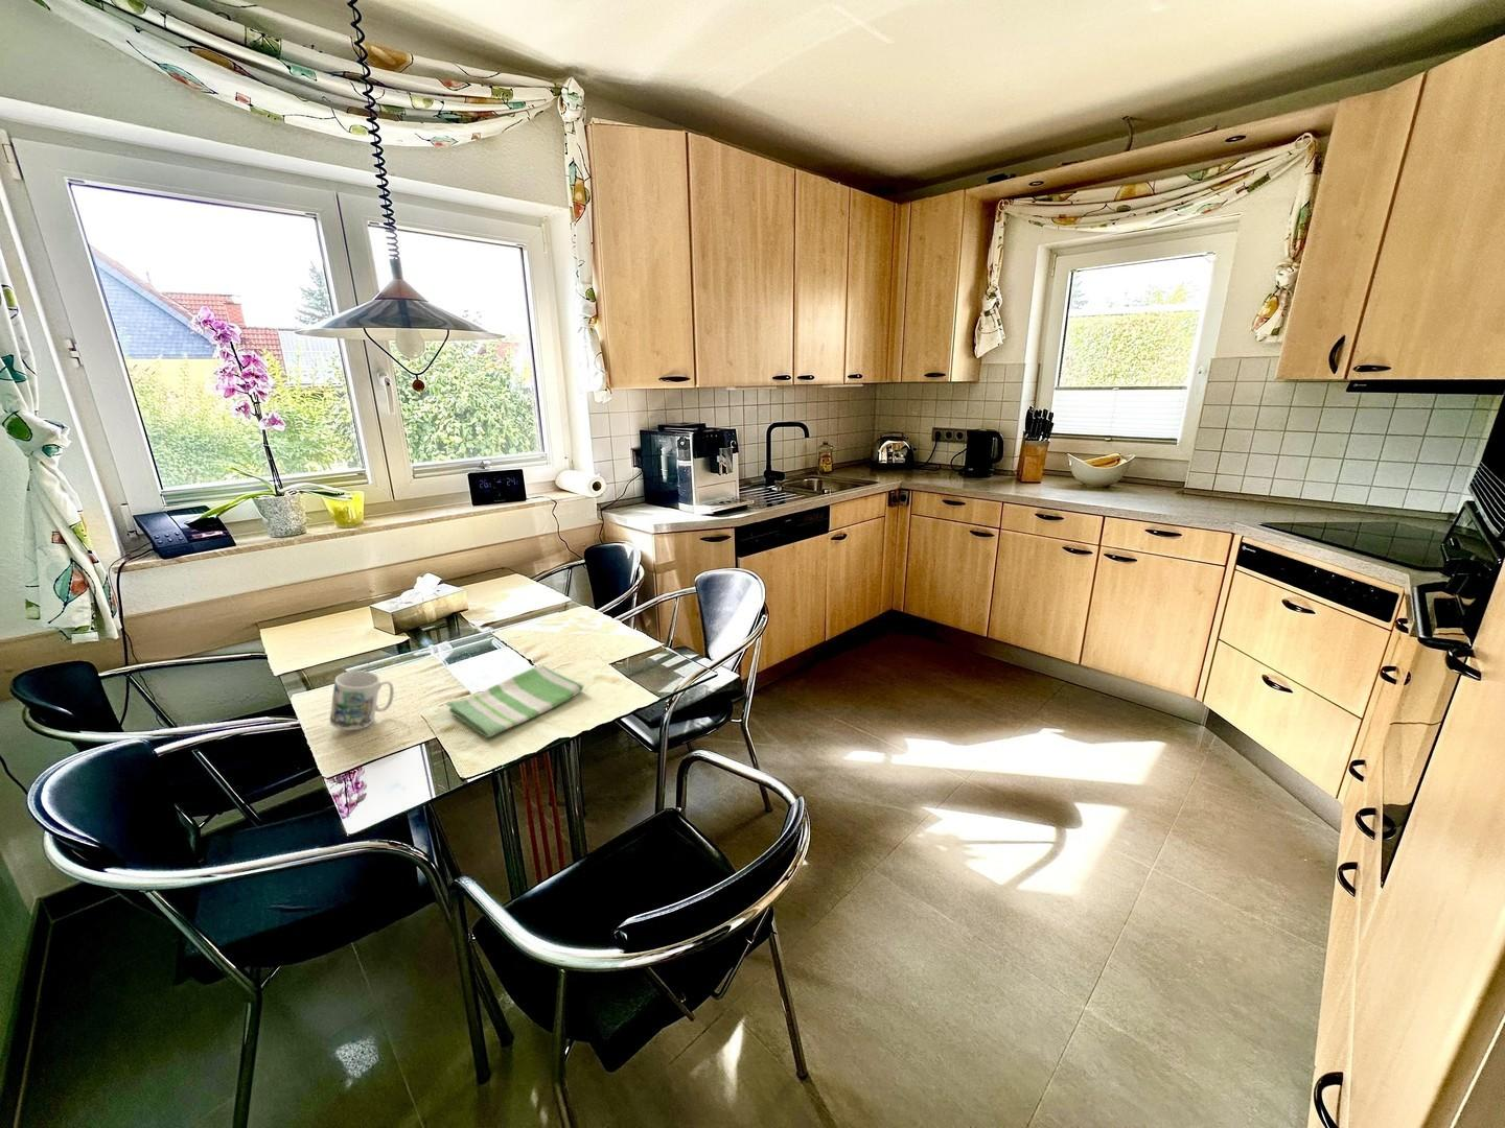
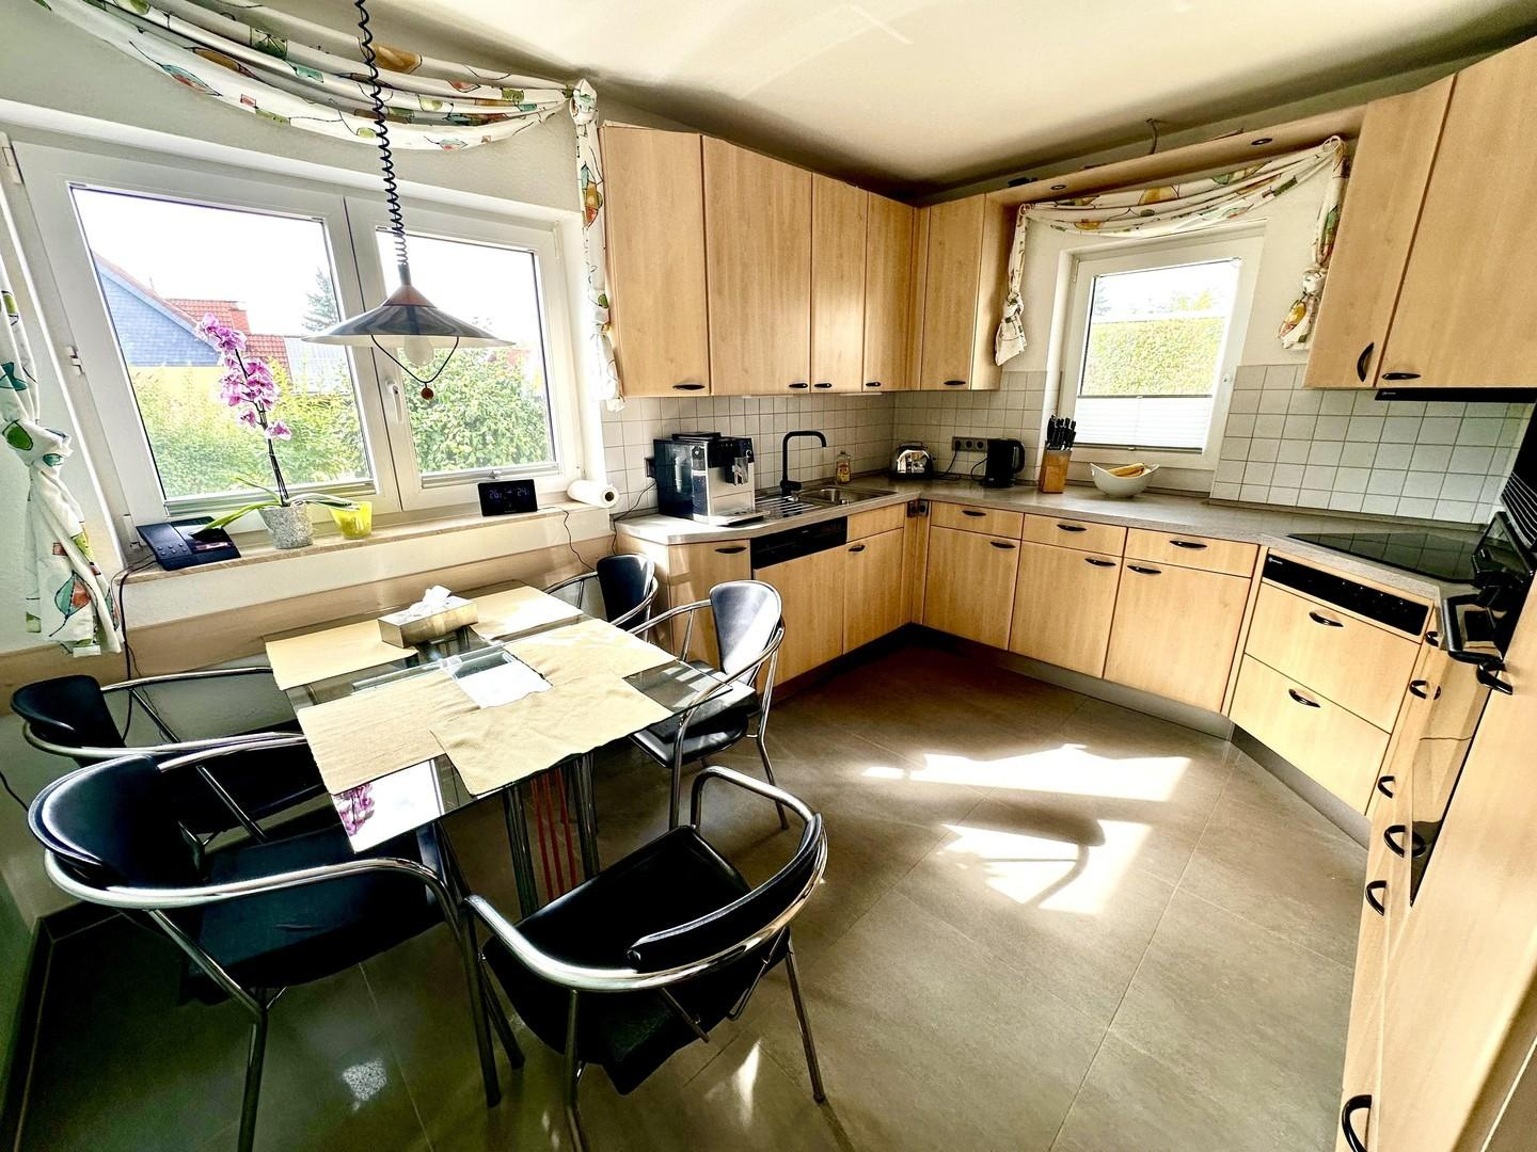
- dish towel (518, 697)
- mug (359, 697)
